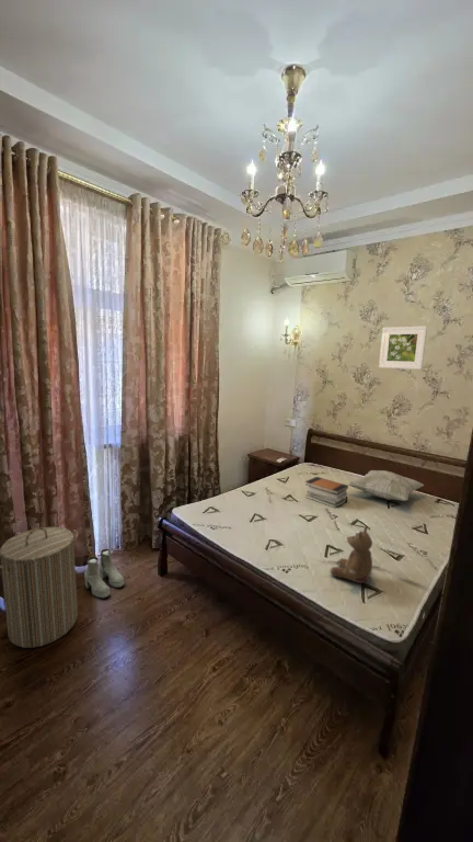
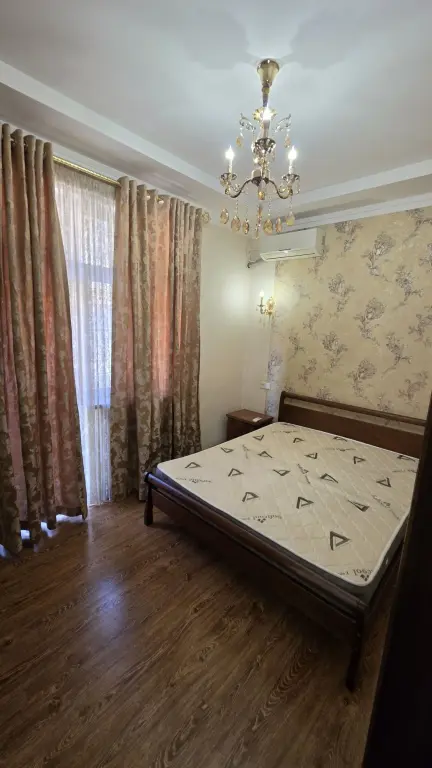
- book stack (326, 491)
- laundry hamper (41, 577)
- decorative pillow (385, 483)
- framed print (402, 348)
- stuffed bear (353, 551)
- boots (103, 571)
